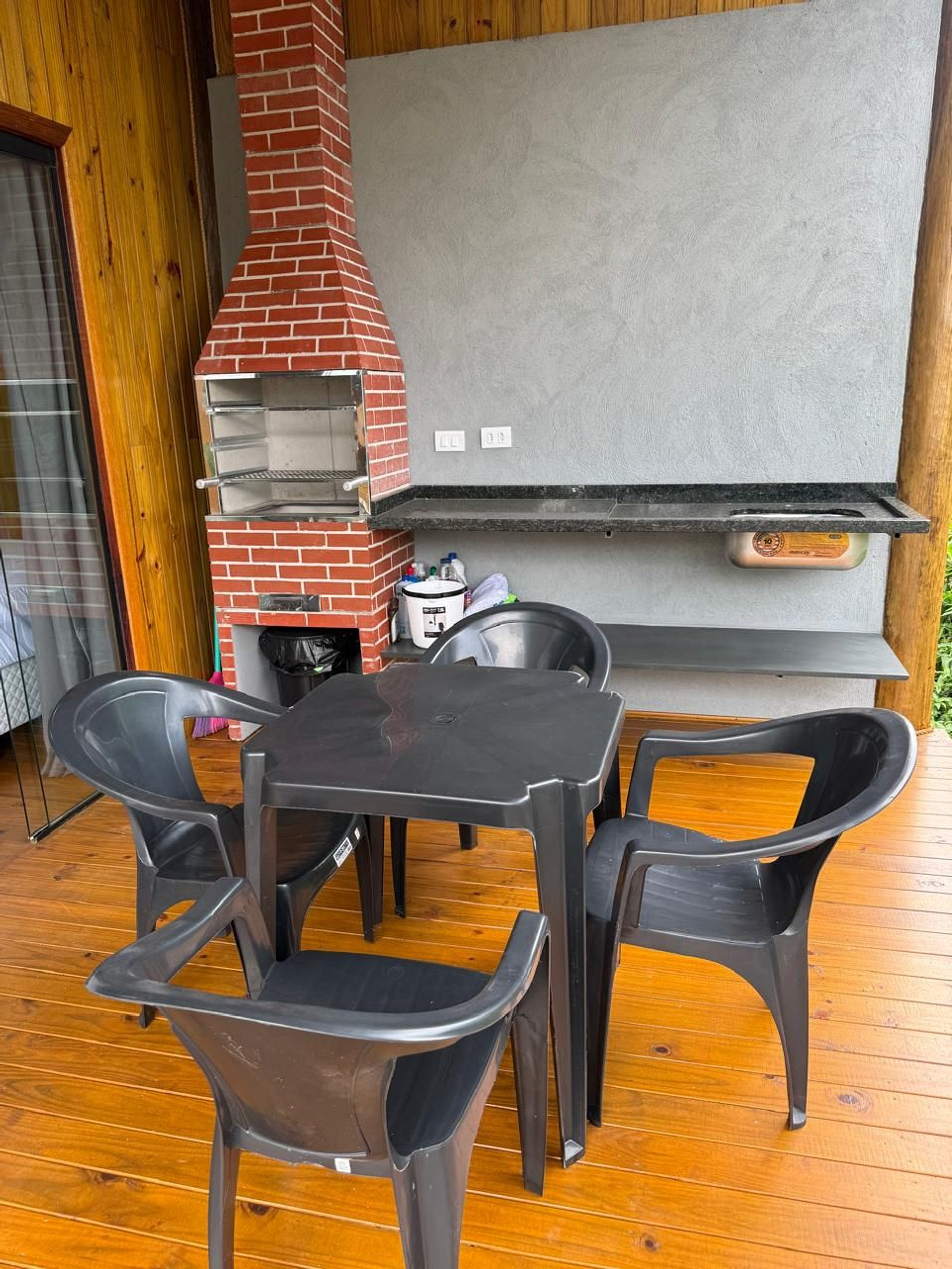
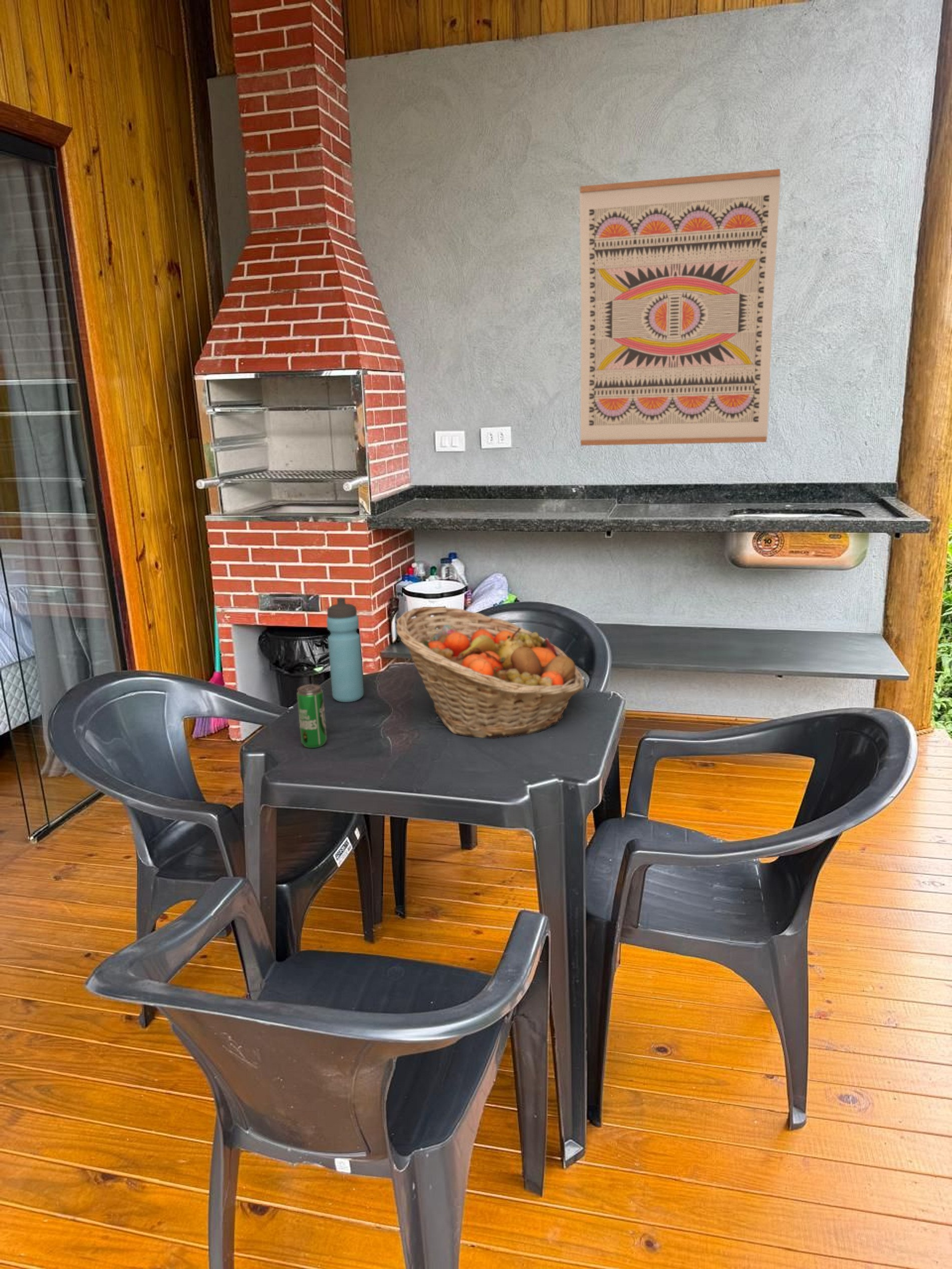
+ fruit basket (490, 664)
+ wall art (674, 316)
+ water bottle (345, 649)
+ beverage can (312, 716)
